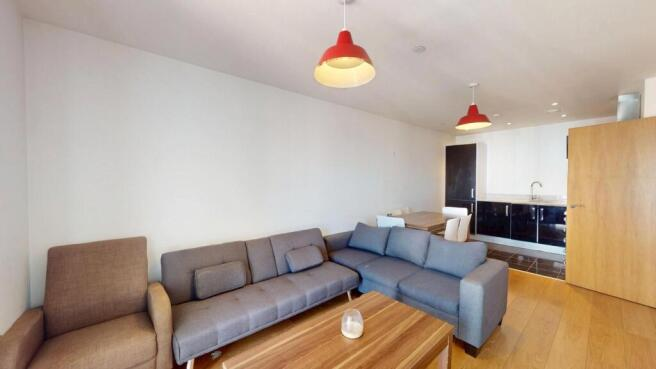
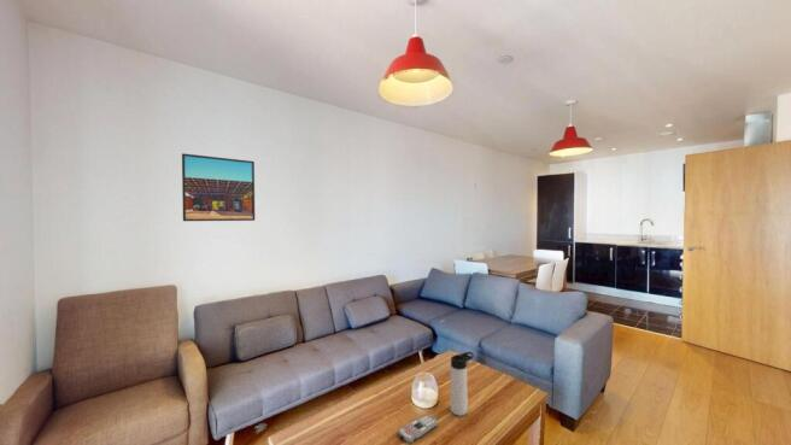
+ remote control (418, 427)
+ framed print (221, 189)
+ thermos bottle (462, 382)
